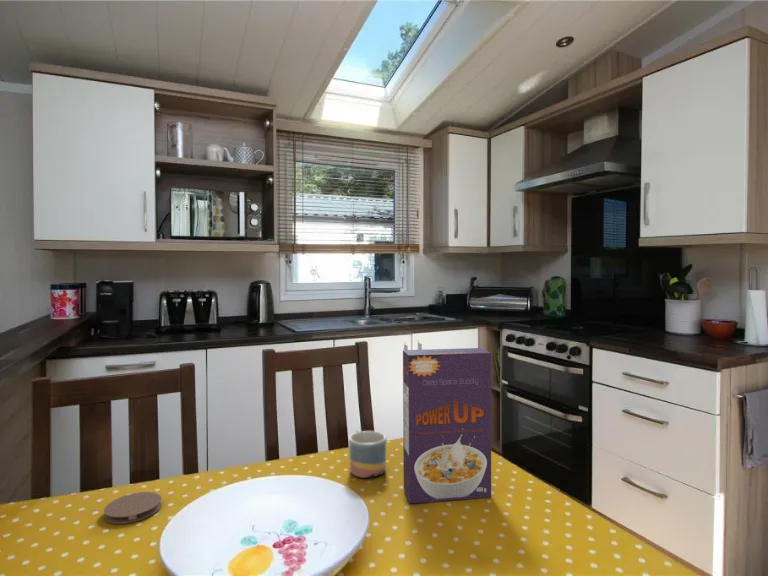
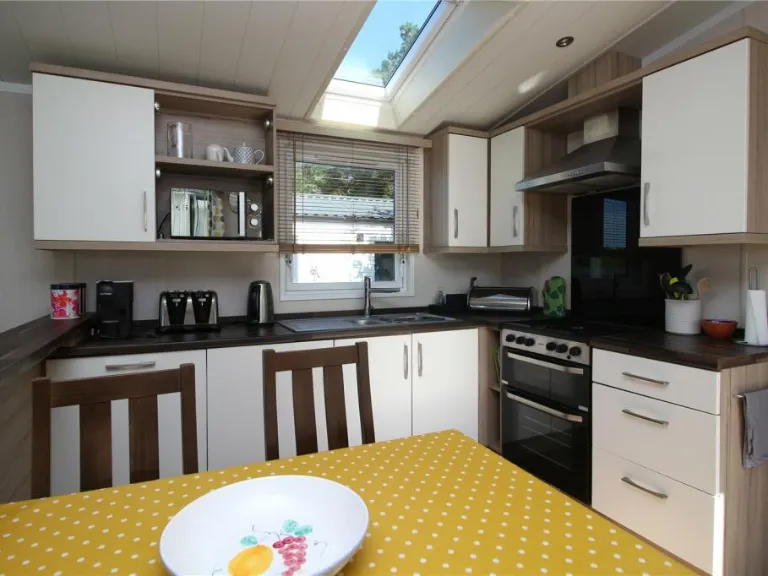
- coaster (133, 507)
- cereal box (446, 422)
- mug (365, 451)
